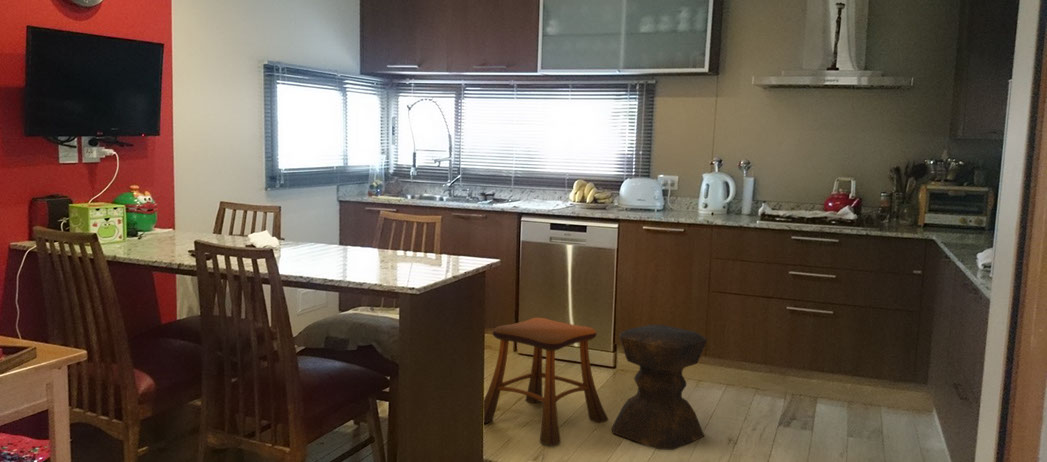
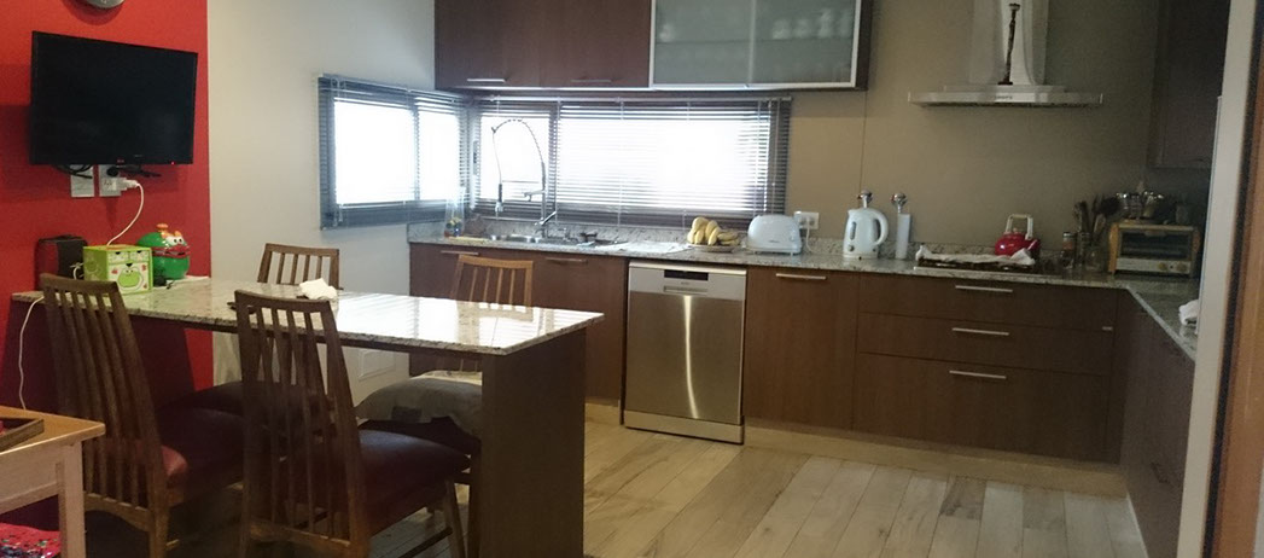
- stool (543, 374)
- stool (660, 382)
